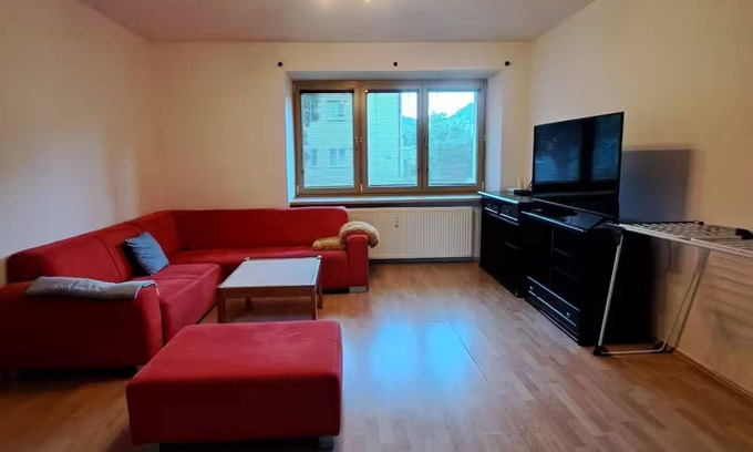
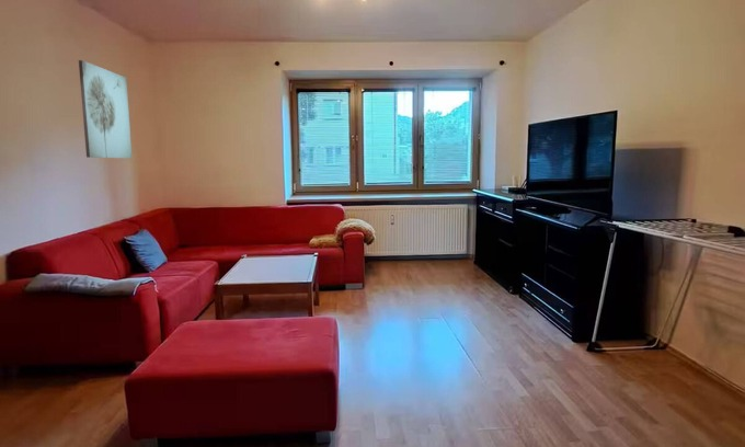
+ wall art (107, 114)
